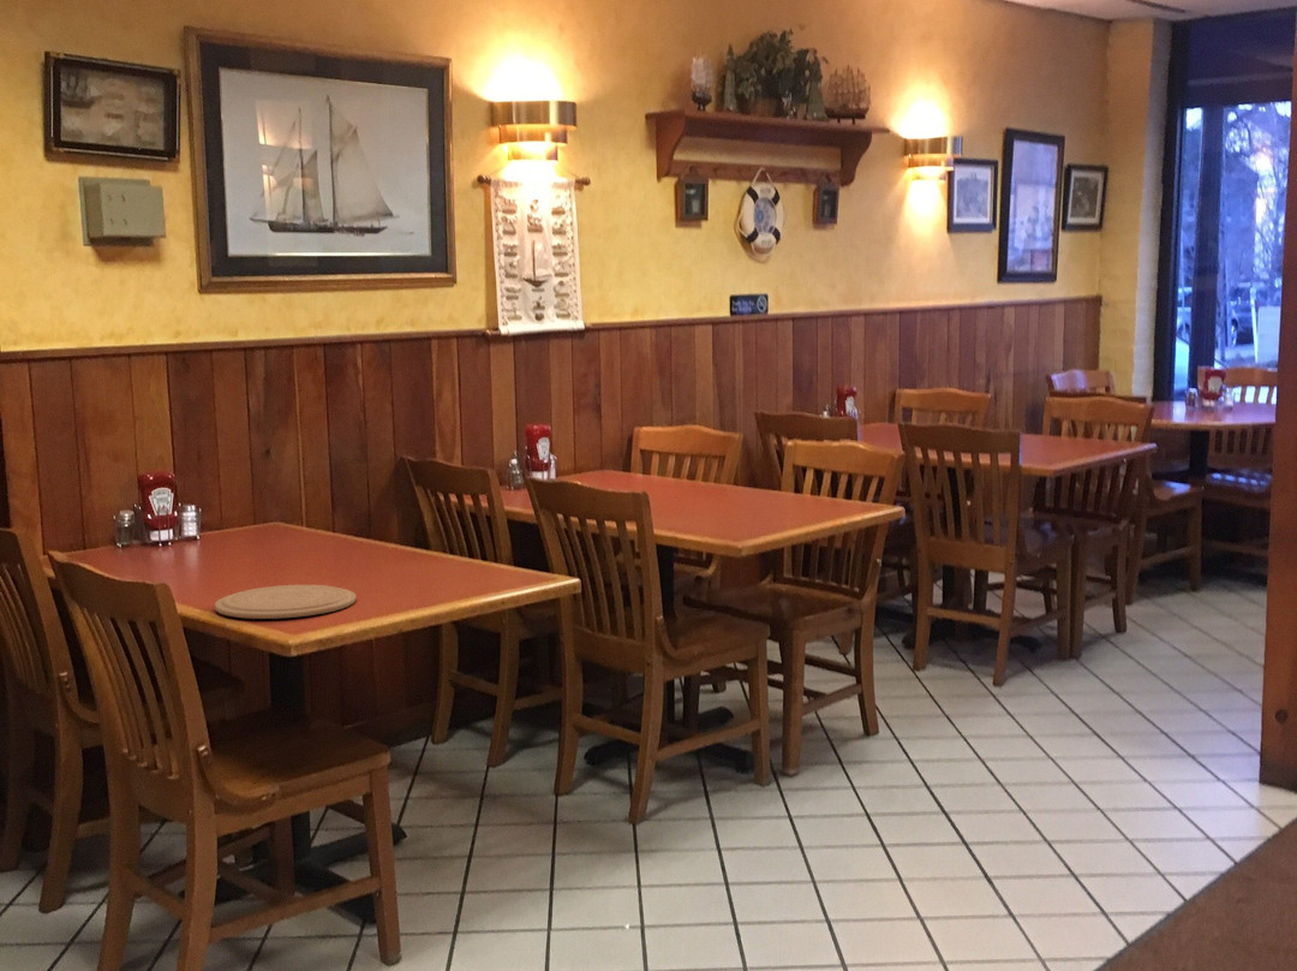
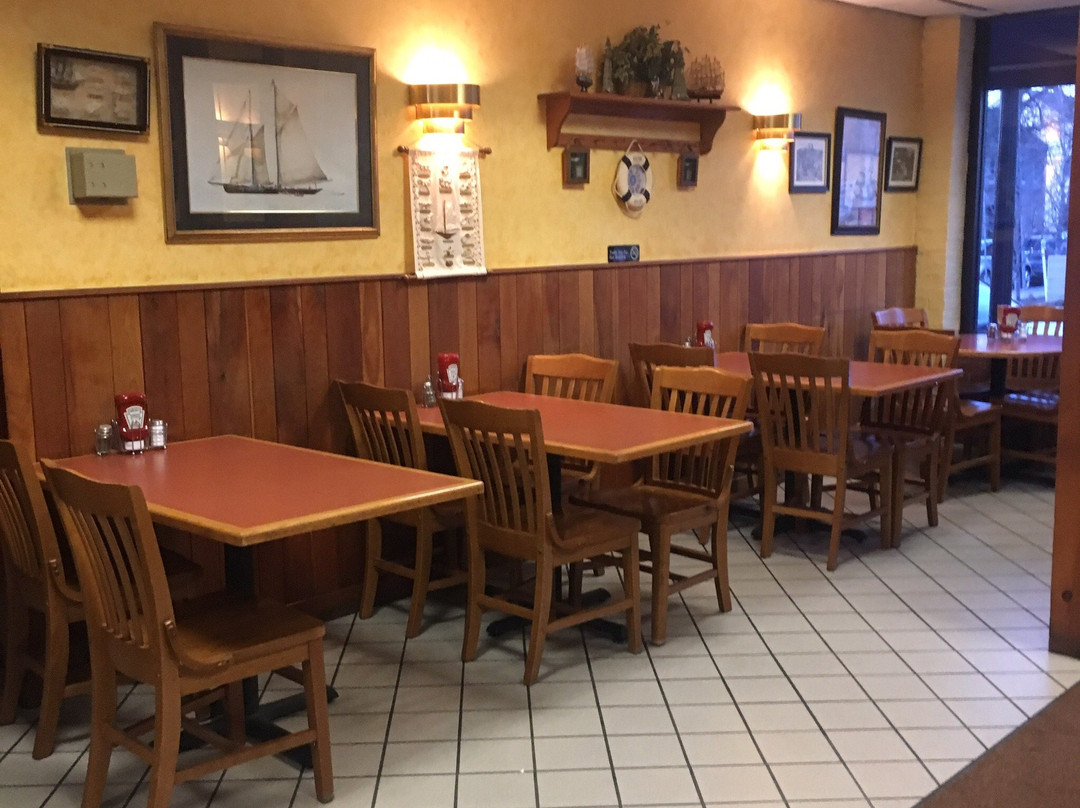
- plate (286, 600)
